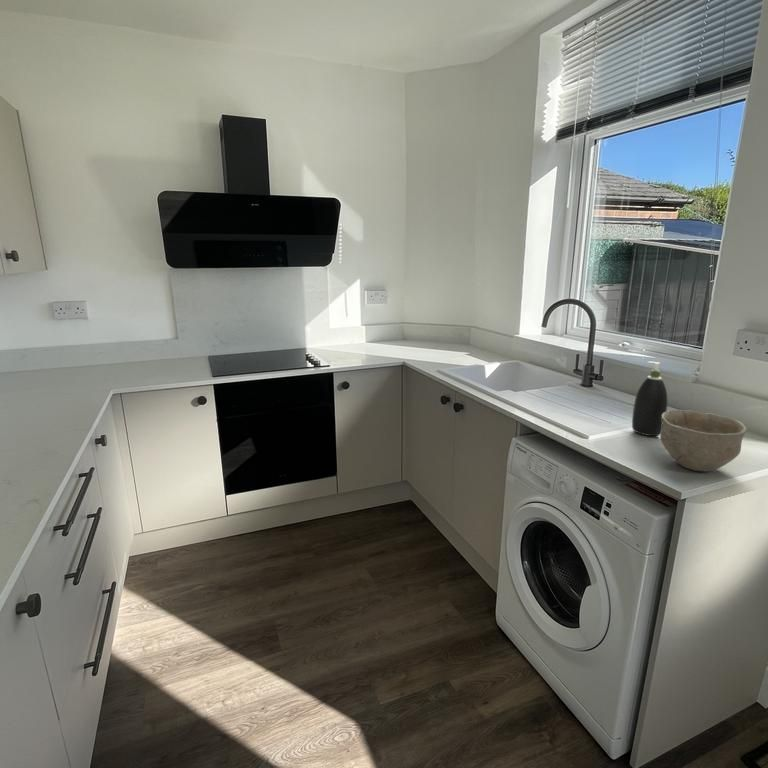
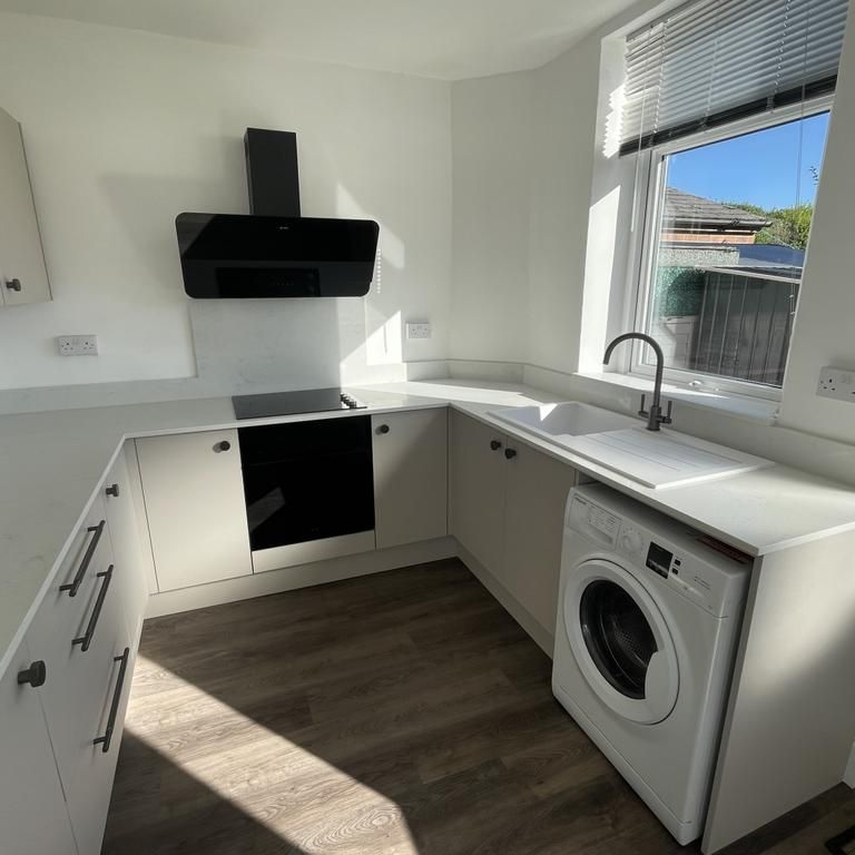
- soap dispenser (651, 398)
- bowl (697, 443)
